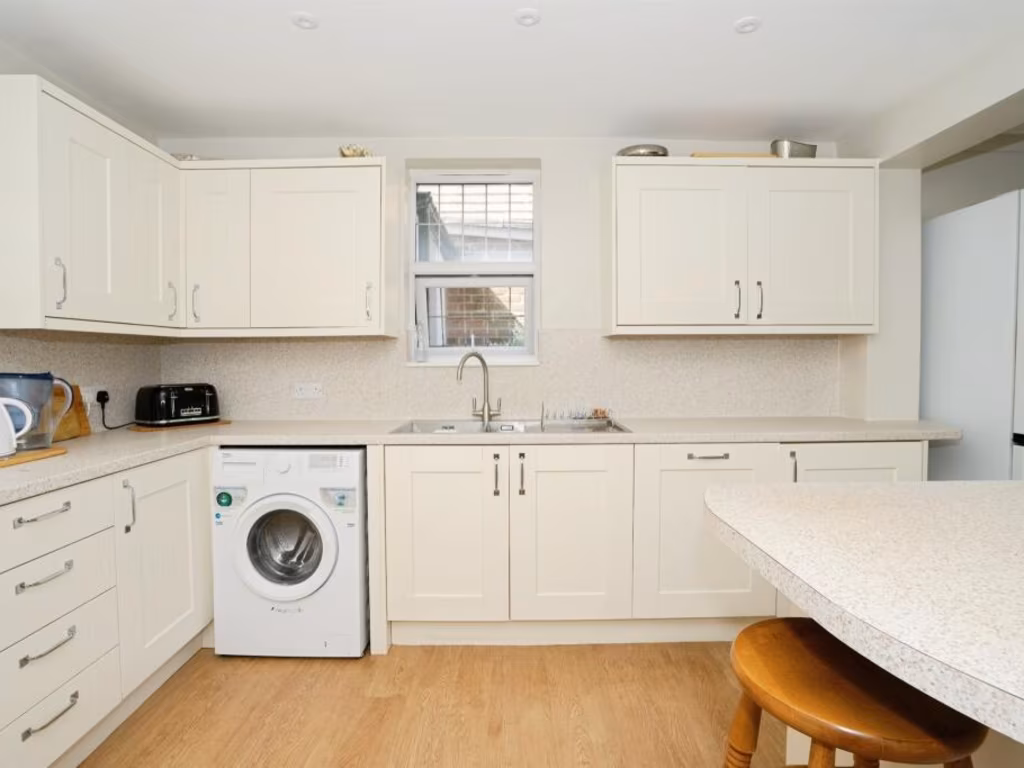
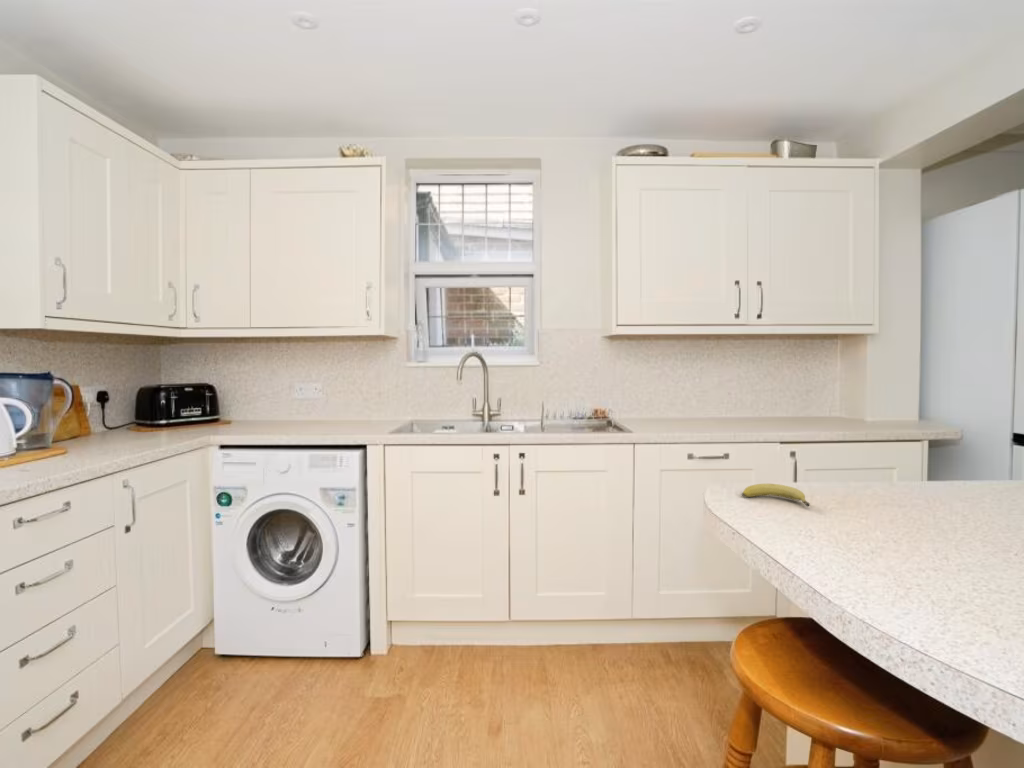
+ fruit (777, 493)
